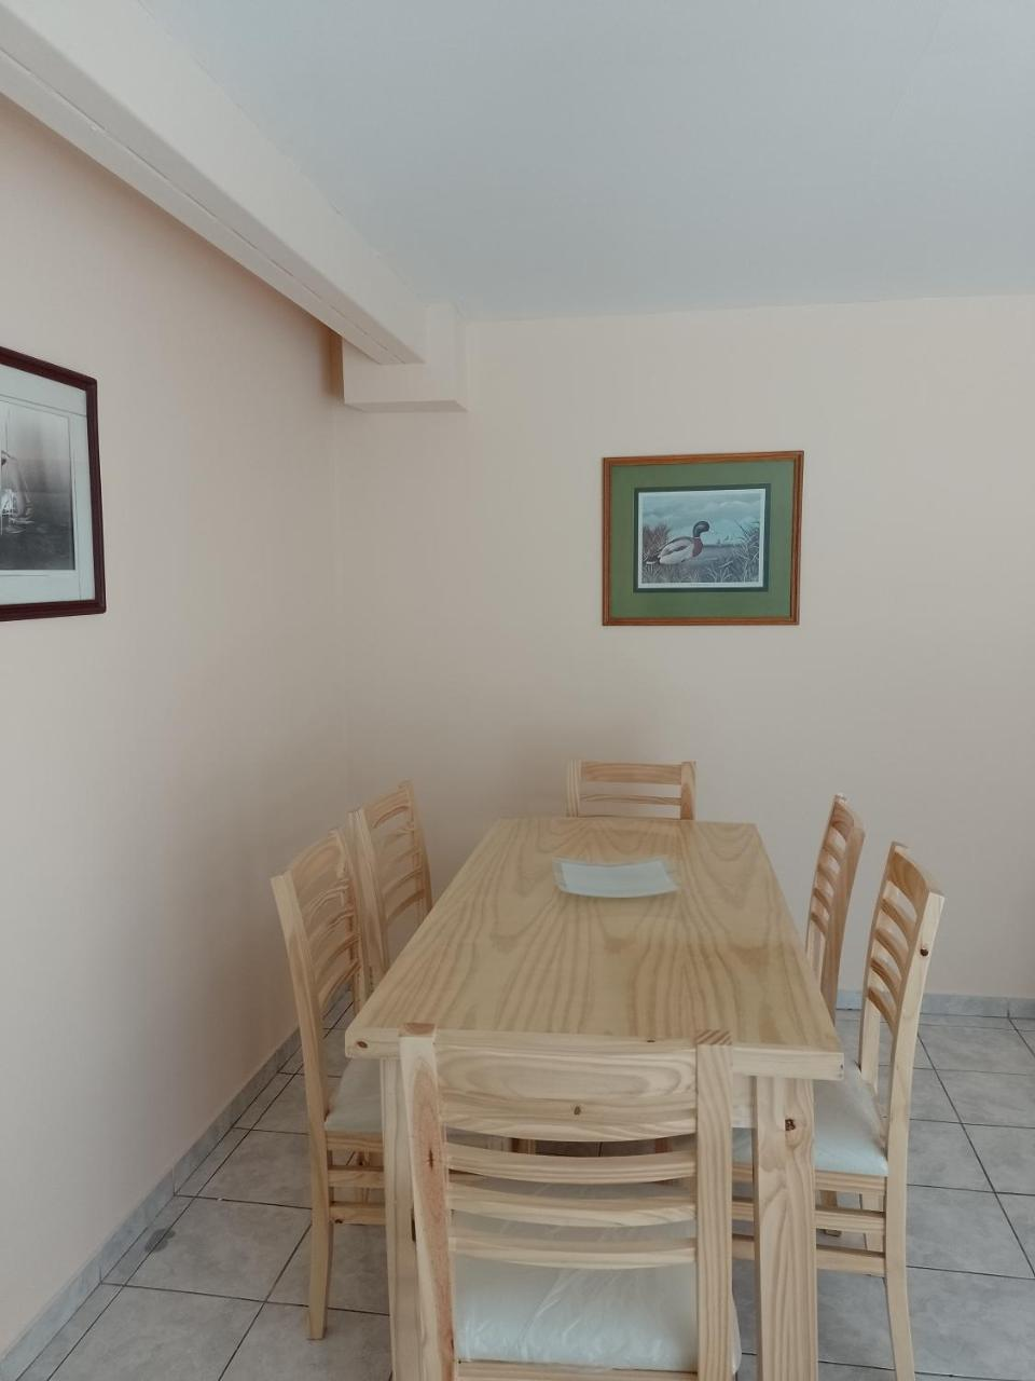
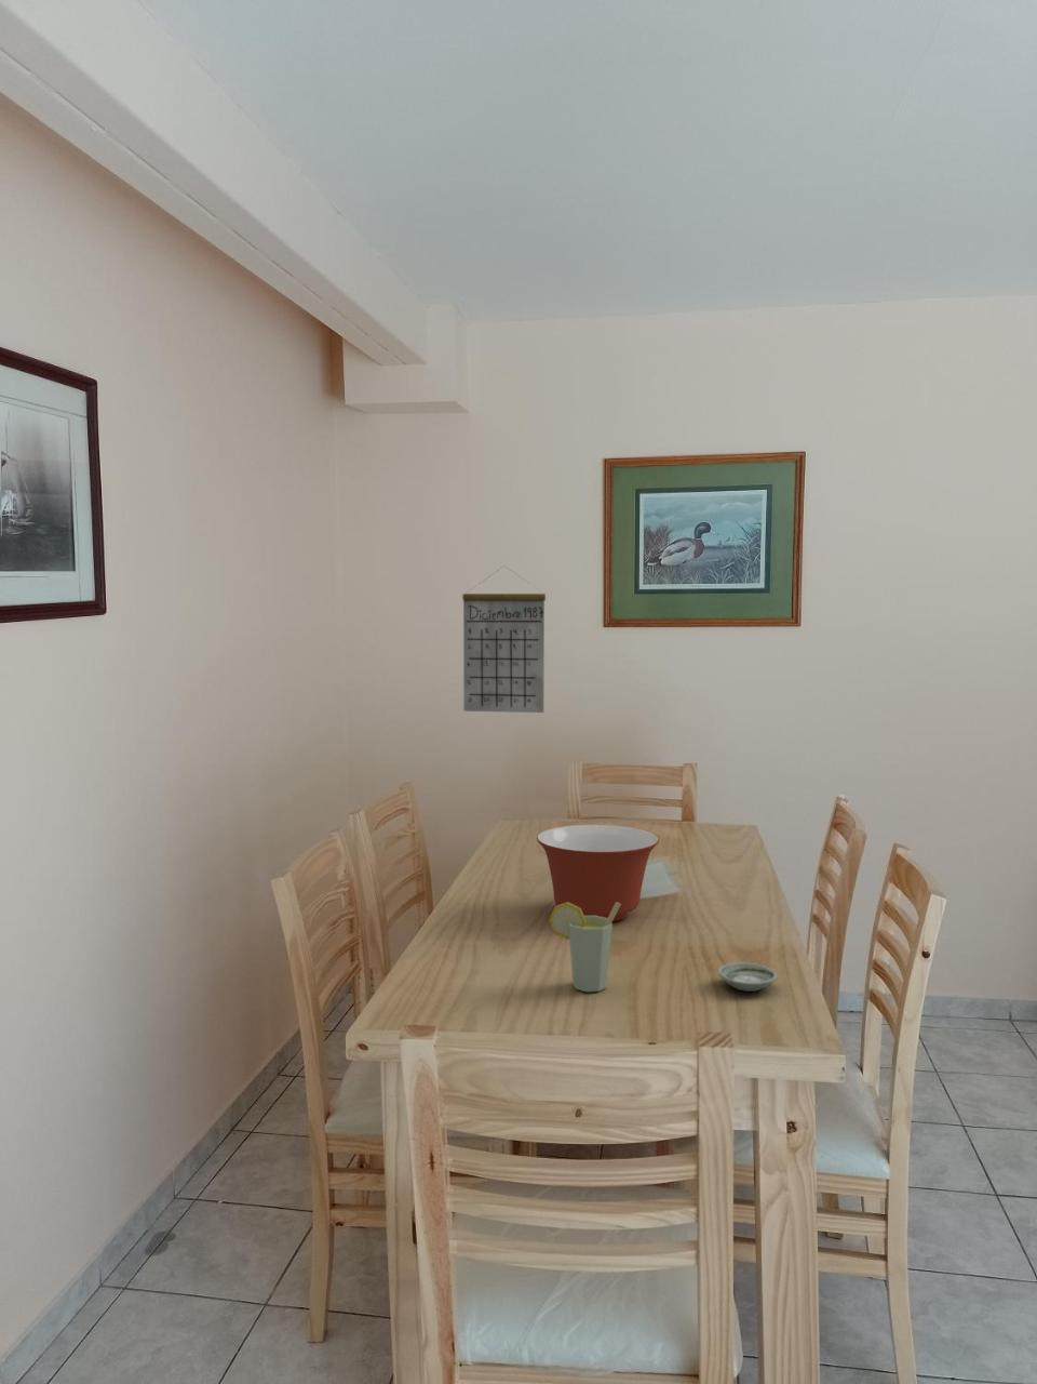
+ saucer (746, 979)
+ cup (584, 943)
+ mixing bowl (596, 875)
+ calendar (503, 639)
